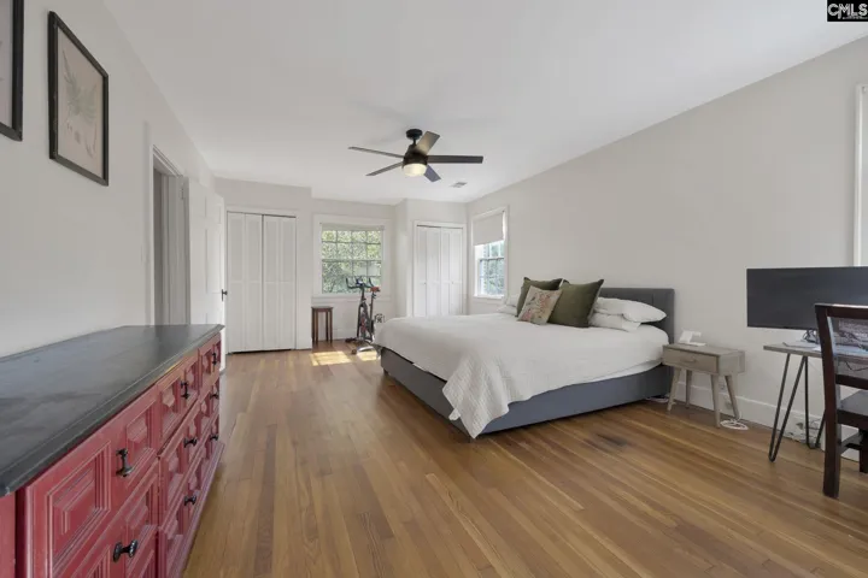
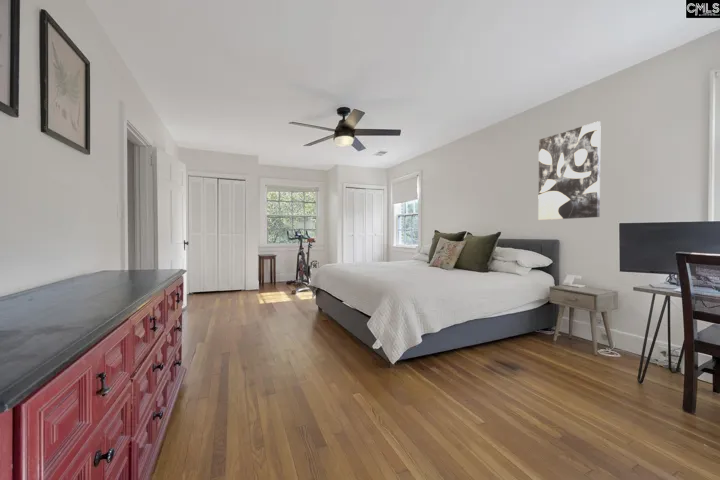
+ wall art (566, 175)
